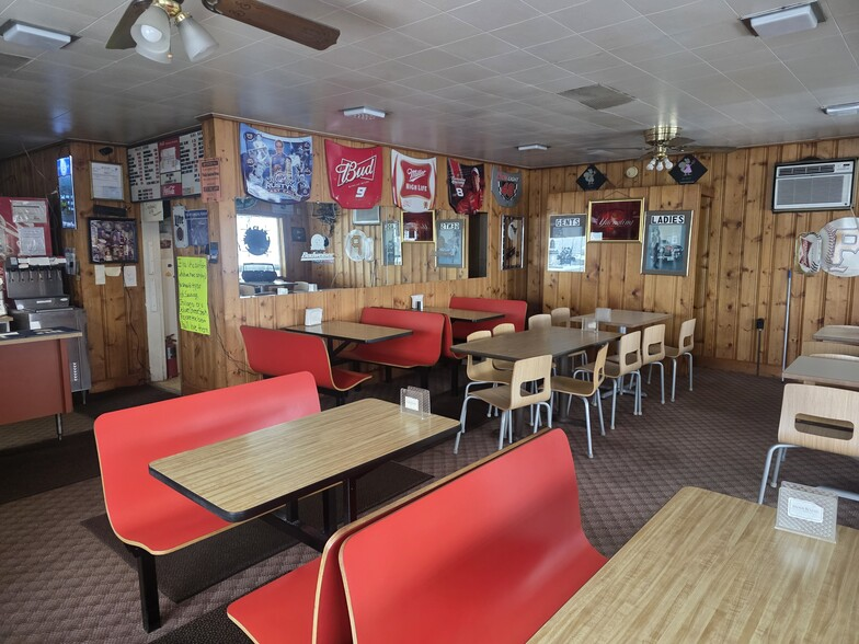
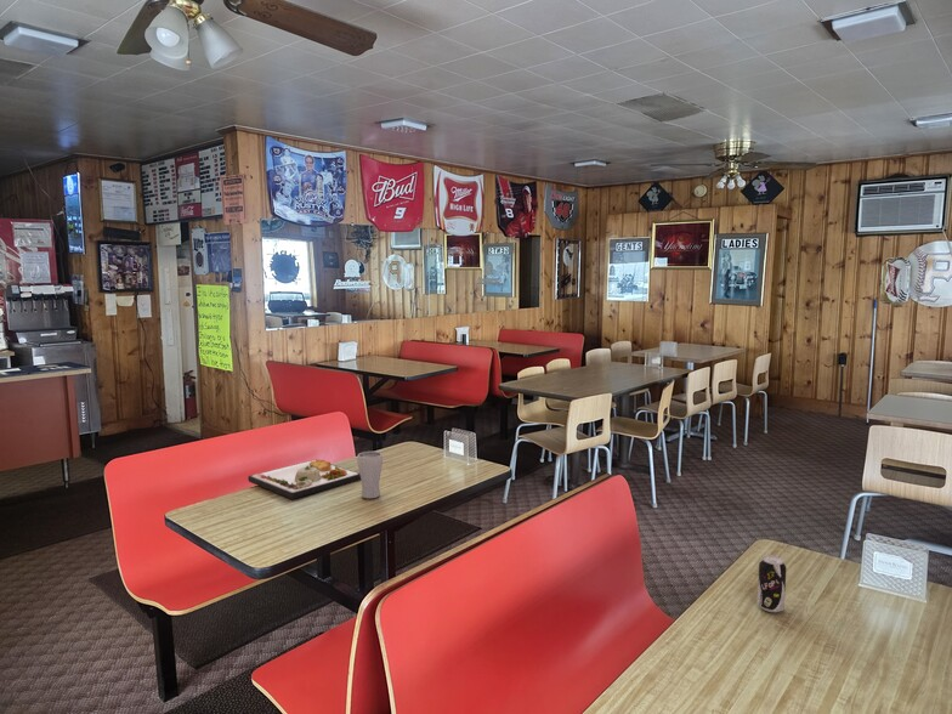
+ dinner plate (305, 471)
+ drinking glass (370, 475)
+ beverage can (771, 583)
